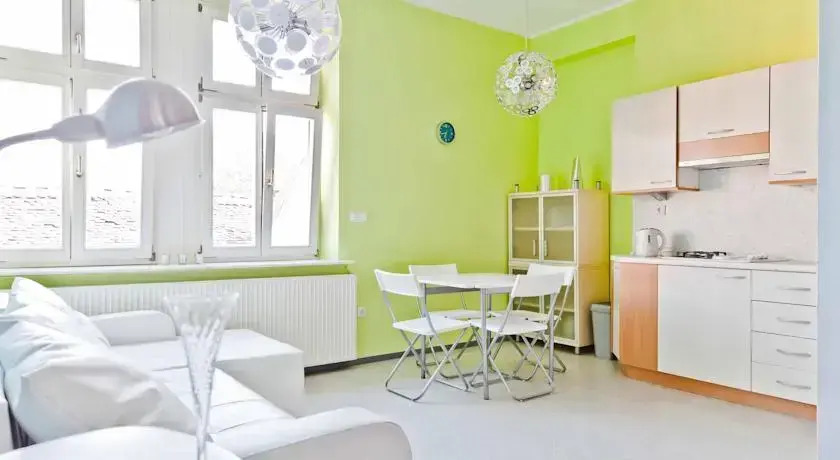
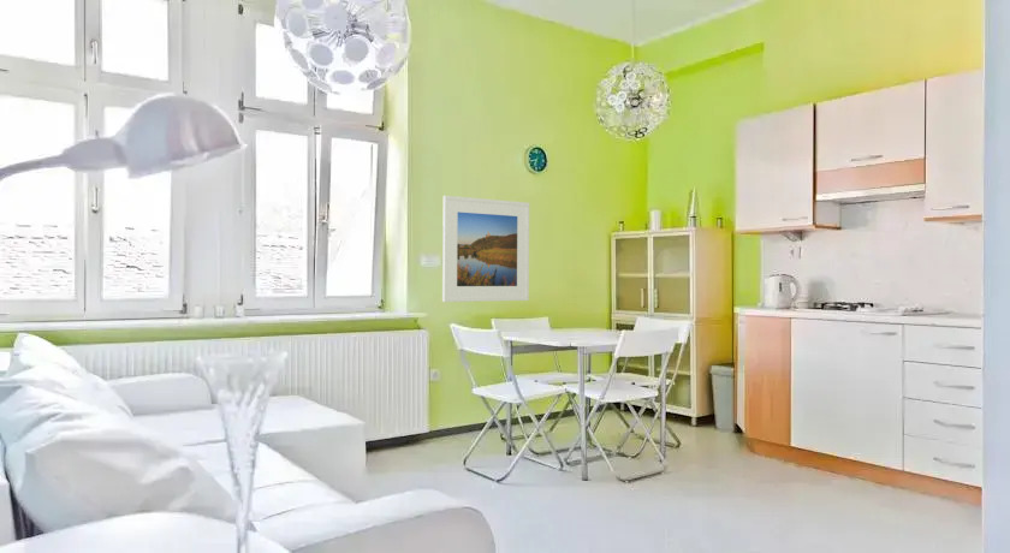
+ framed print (487, 250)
